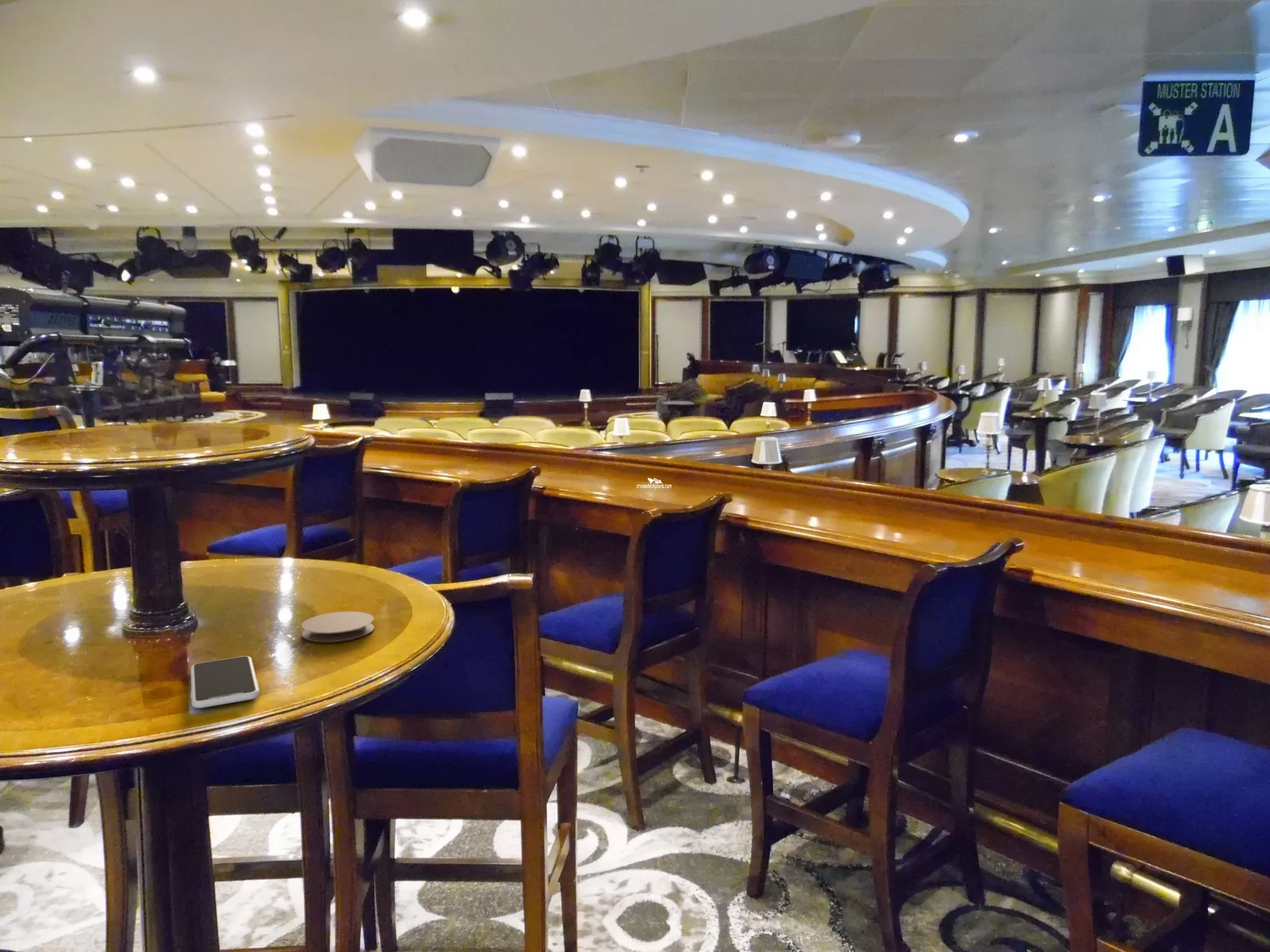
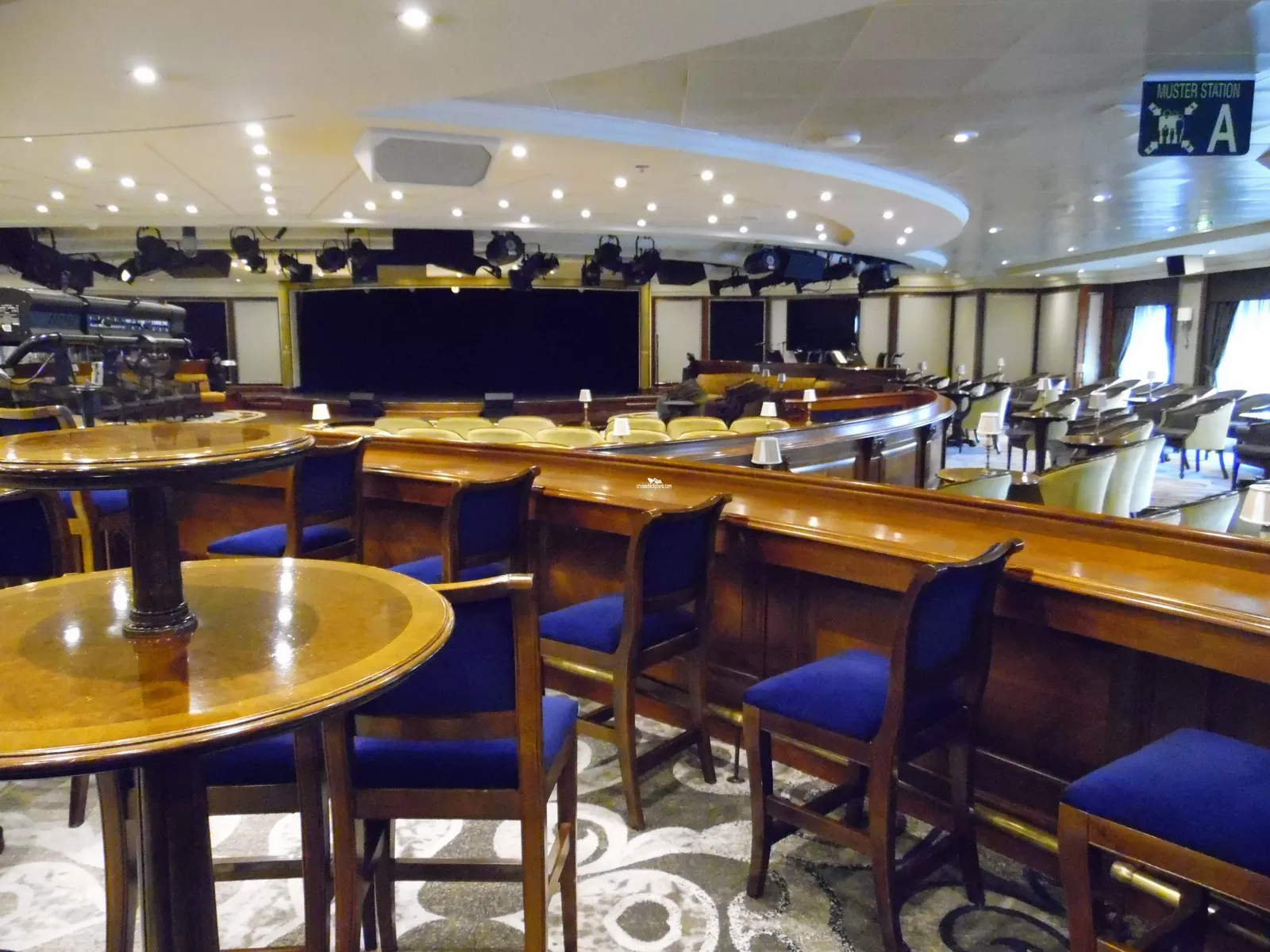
- smartphone (223, 680)
- coaster (338, 626)
